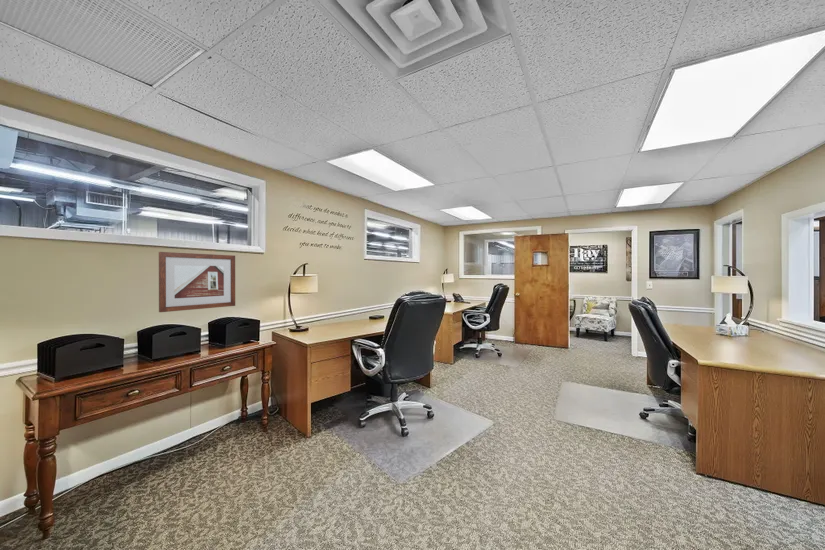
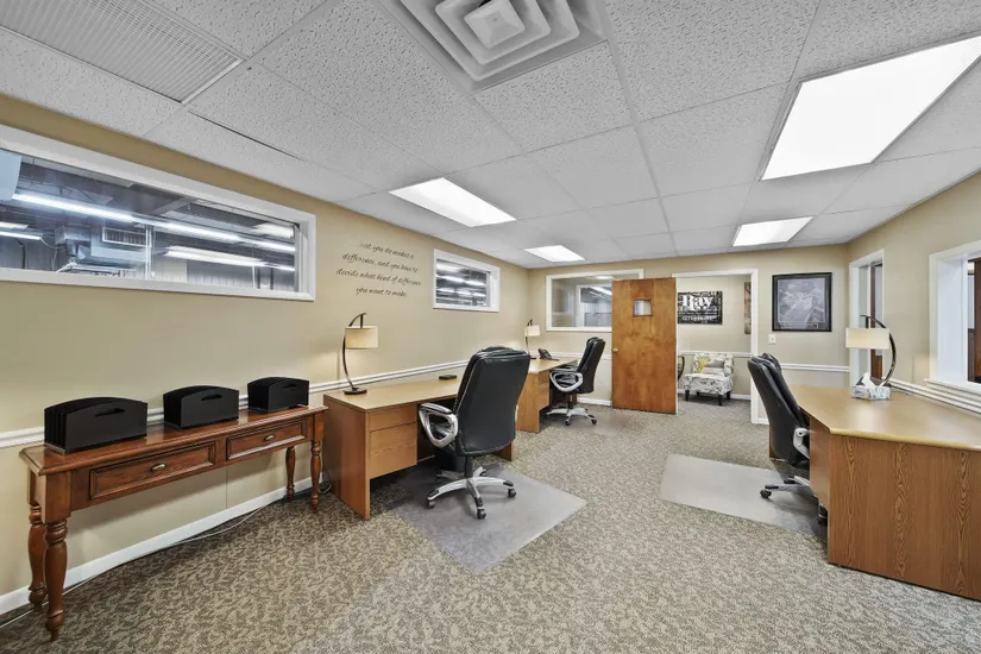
- picture frame (200, 281)
